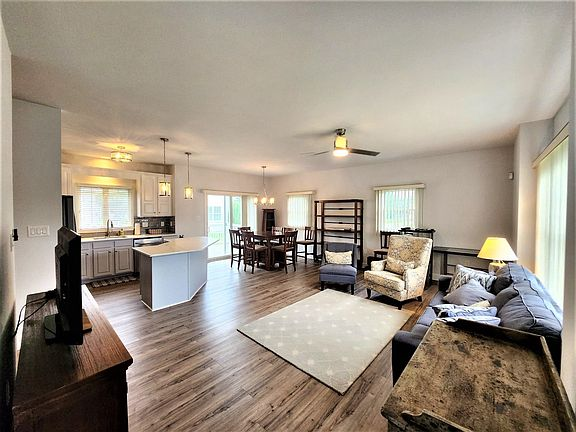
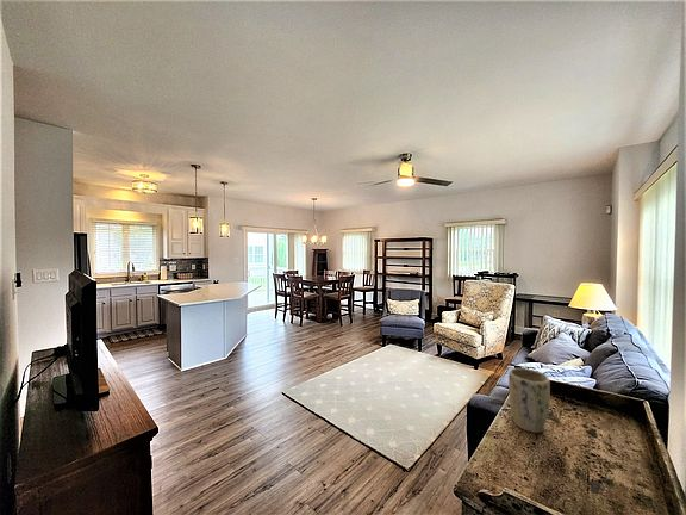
+ plant pot (528, 399)
